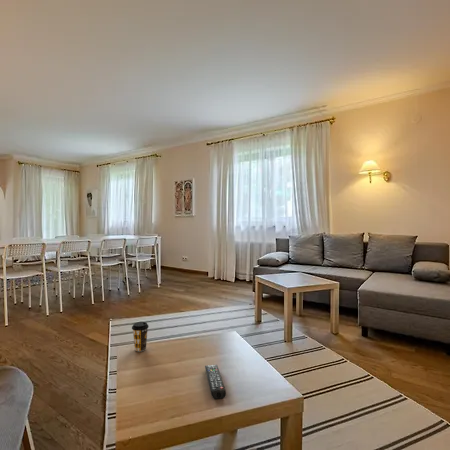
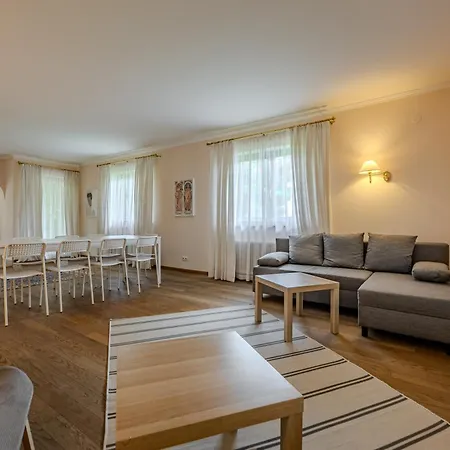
- coffee cup (140, 336)
- remote control (214, 379)
